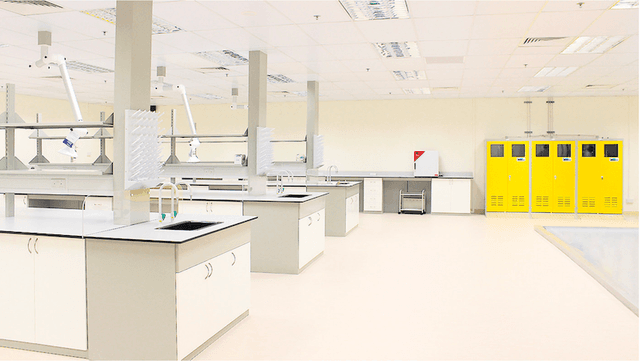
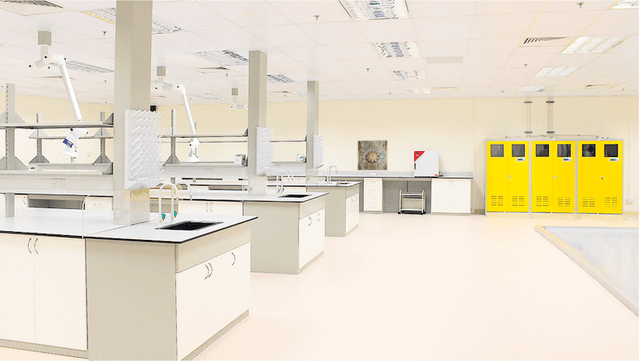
+ wall art (372, 155)
